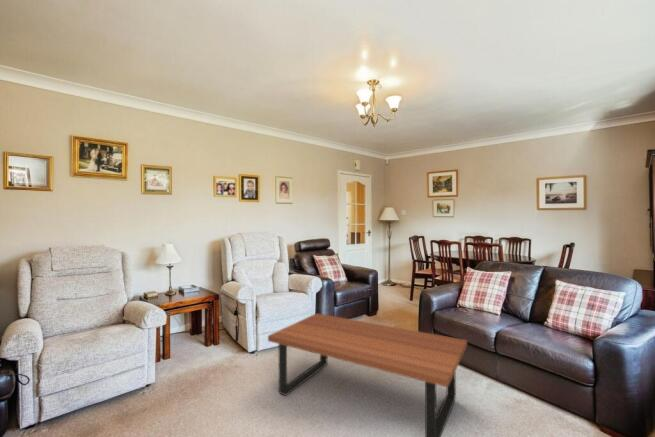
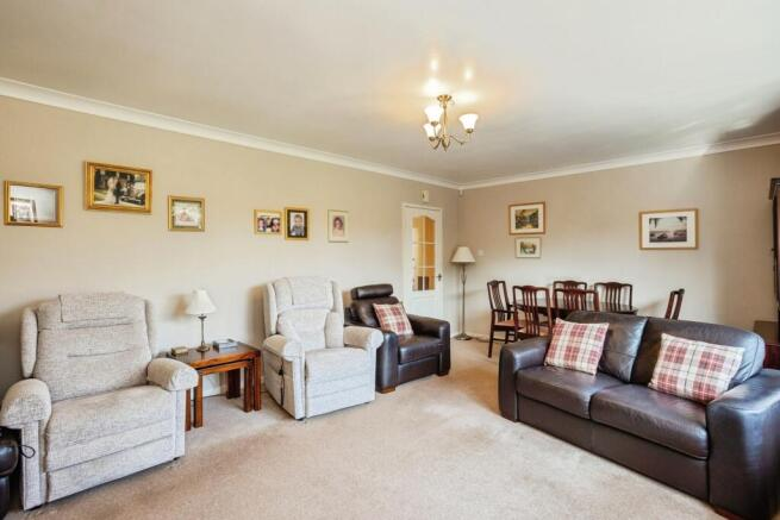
- coffee table (365, 365)
